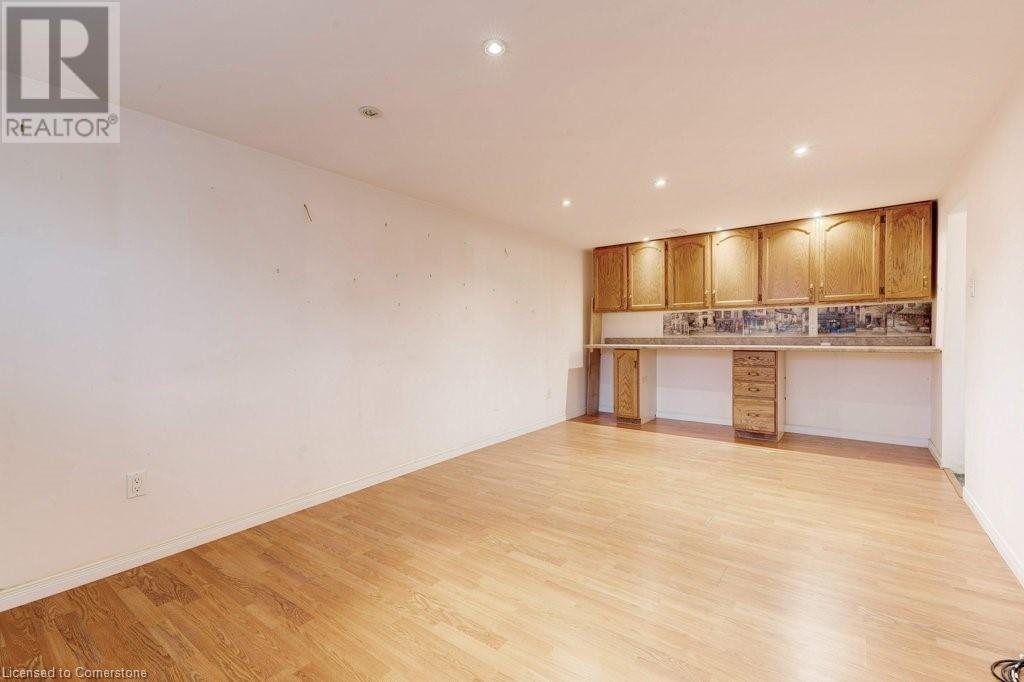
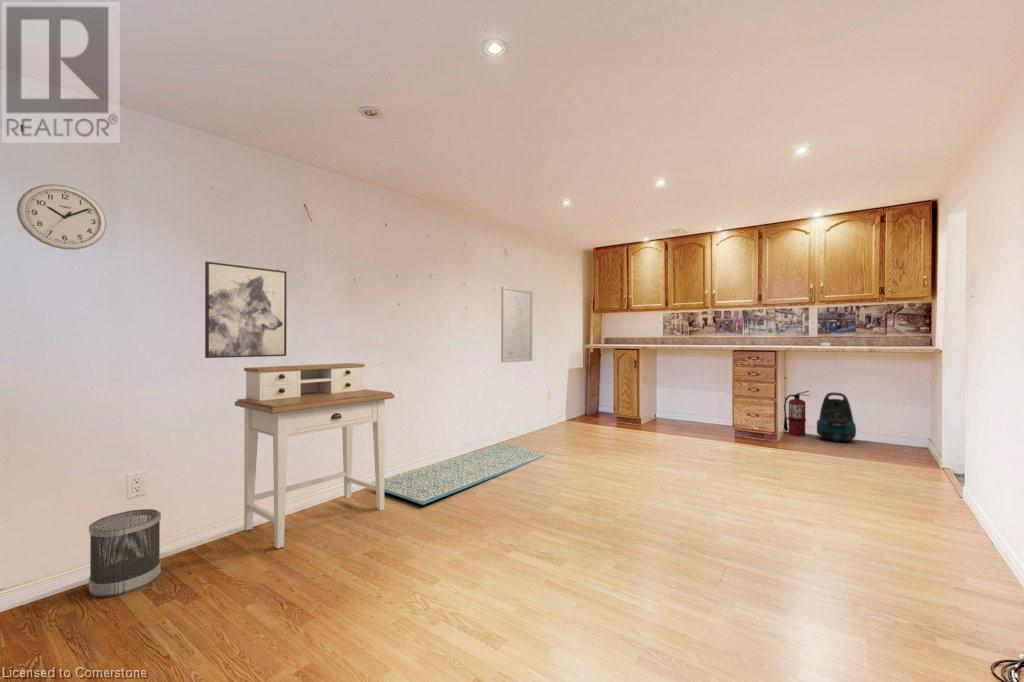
+ fire extinguisher (796, 412)
+ desk (318, 431)
+ wall clock (64, 217)
+ wall art (248, 311)
+ rug (489, 460)
+ vacuum cleaner (835, 416)
+ wastebasket (126, 550)
+ wall art (517, 325)
